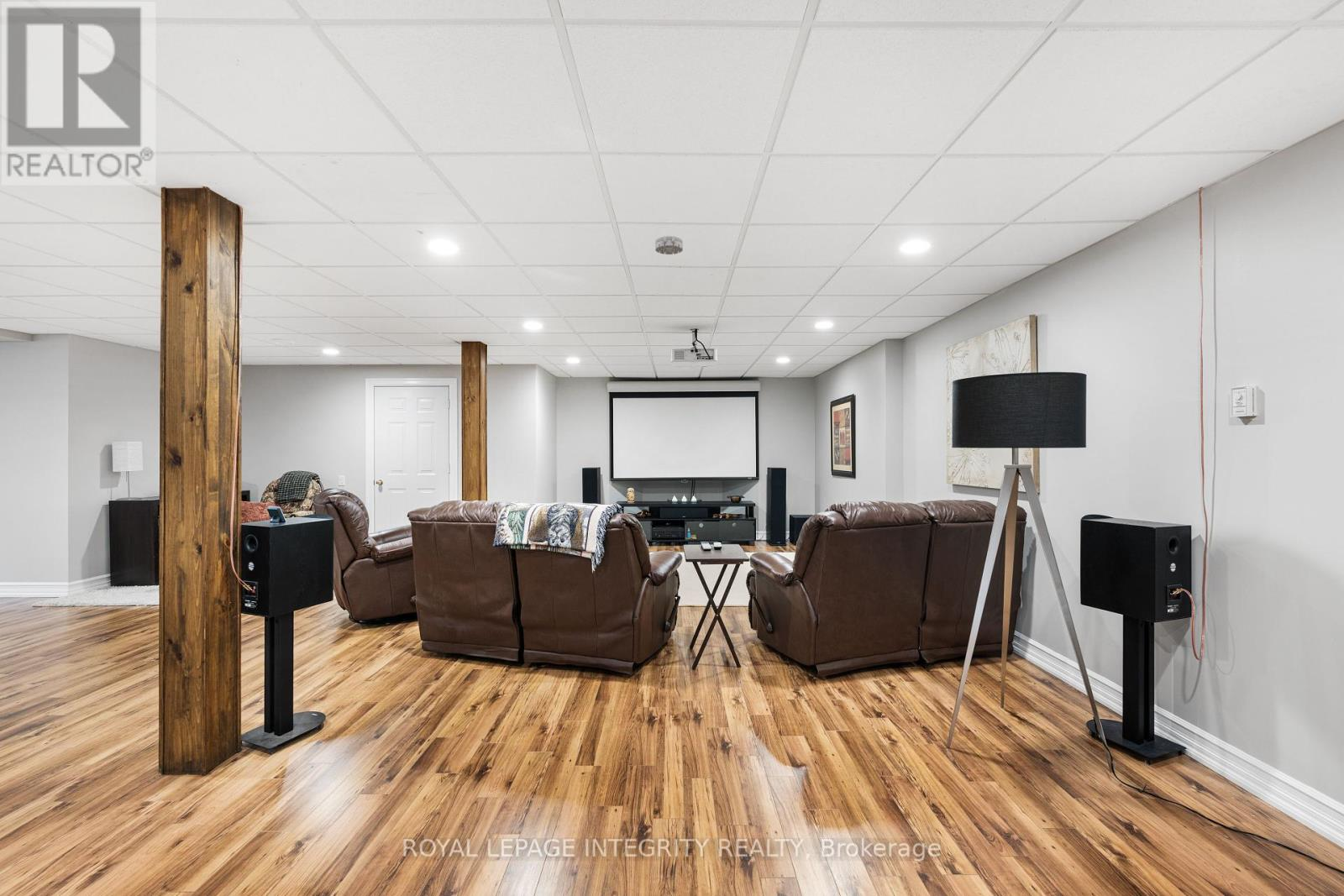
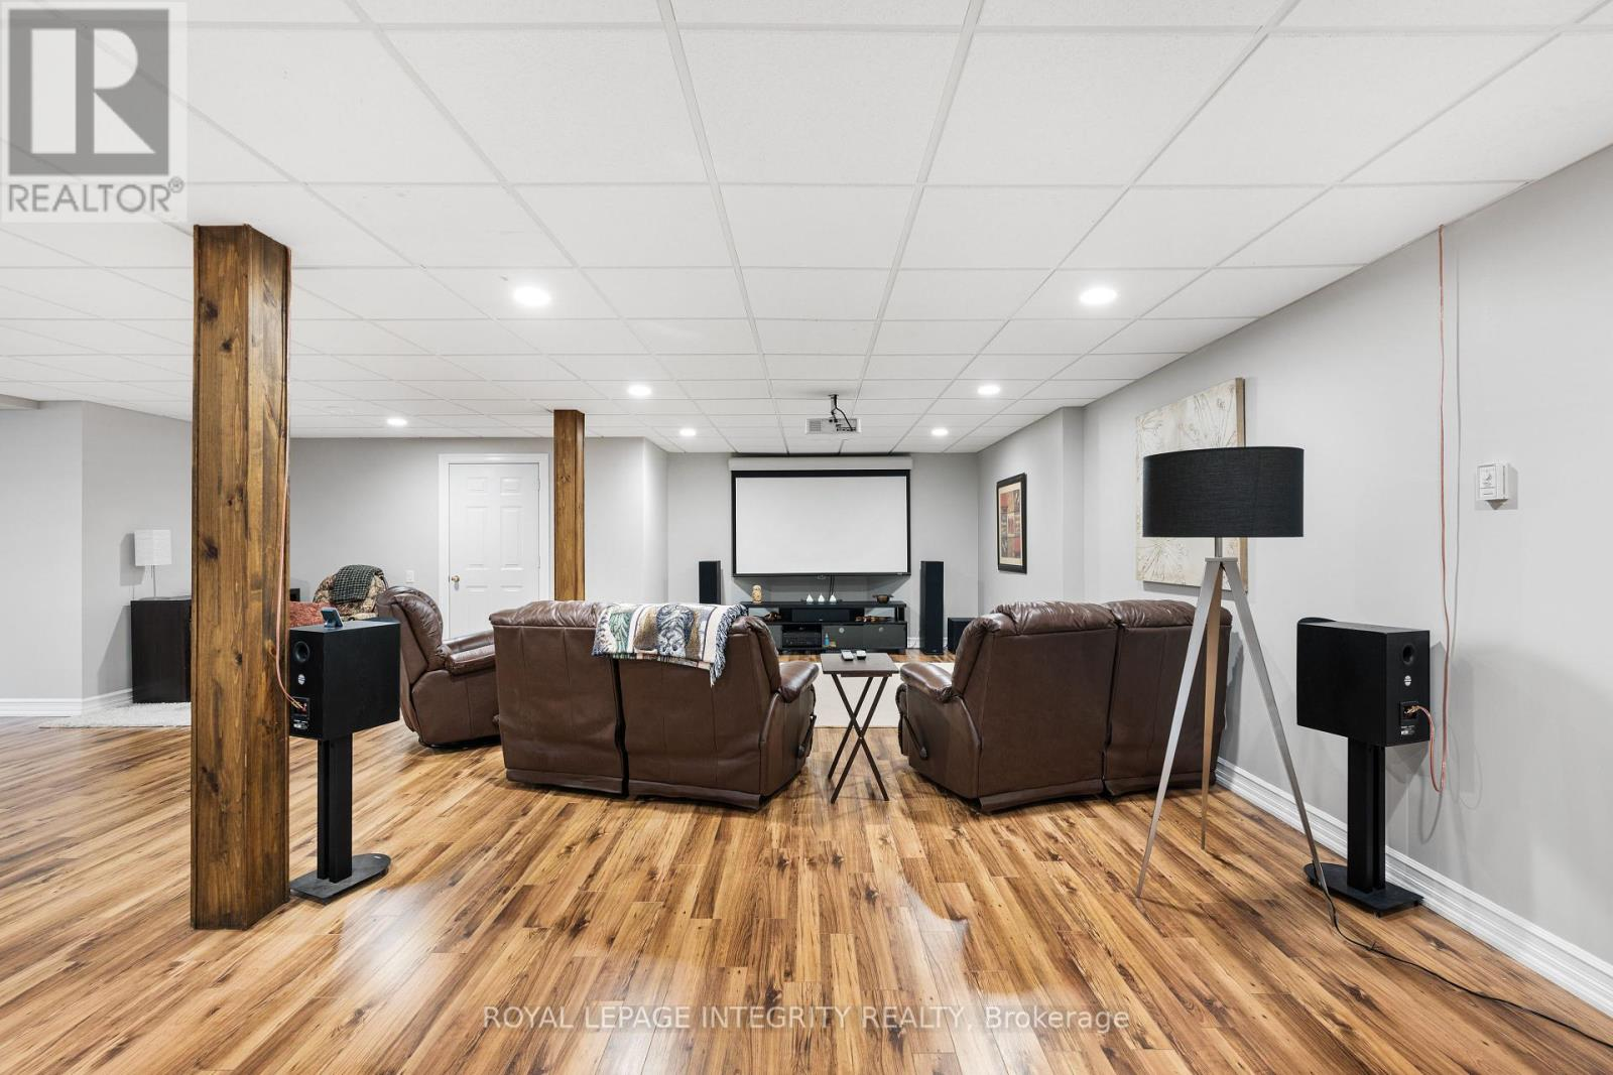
- smoke detector (669, 244)
